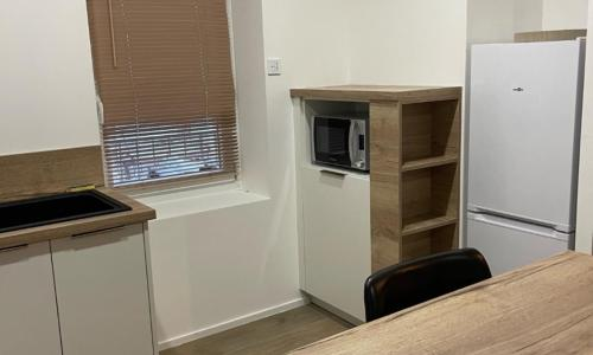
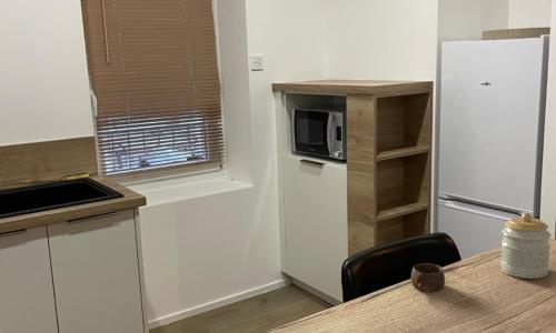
+ cup (424, 278)
+ jar (525, 242)
